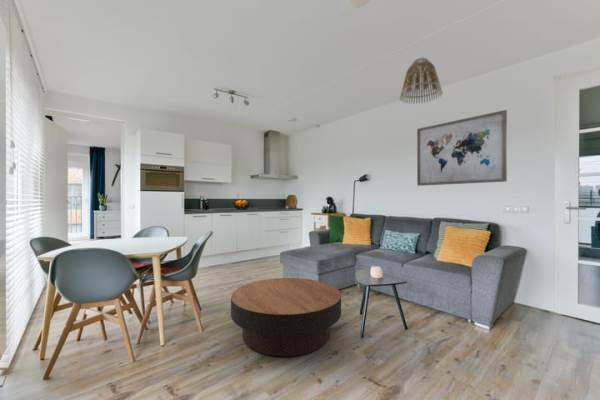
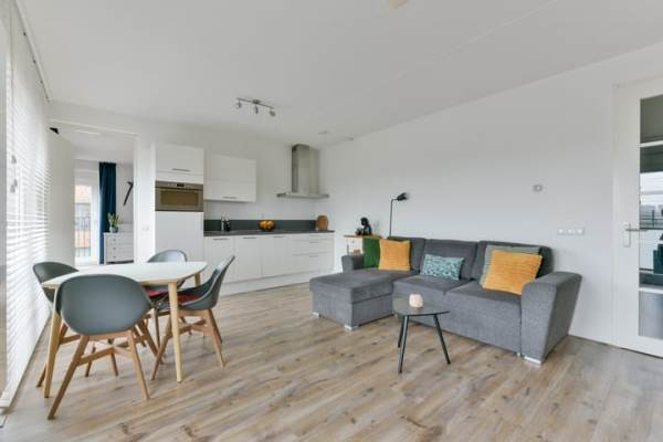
- coffee table (286, 312)
- lamp shade (421, 78)
- wall art (456, 152)
